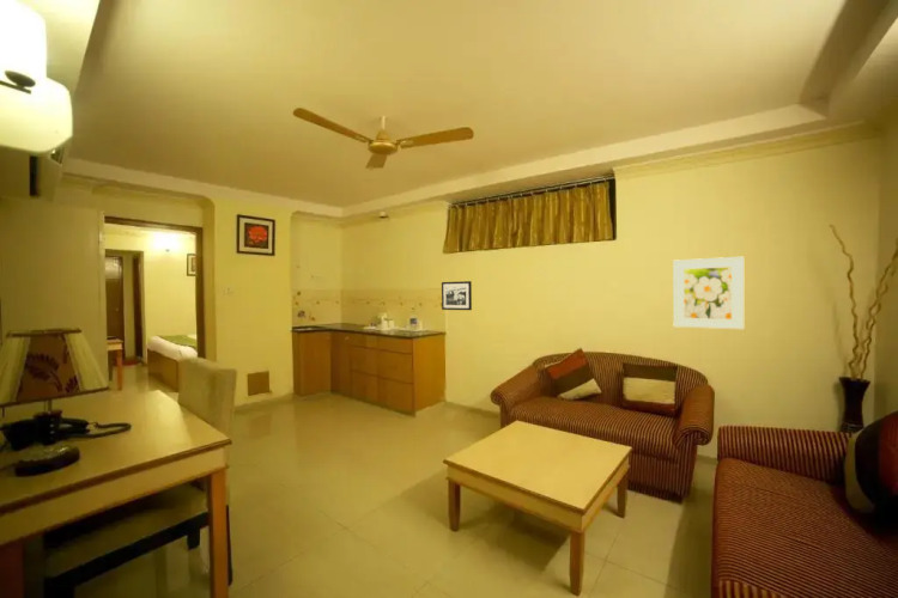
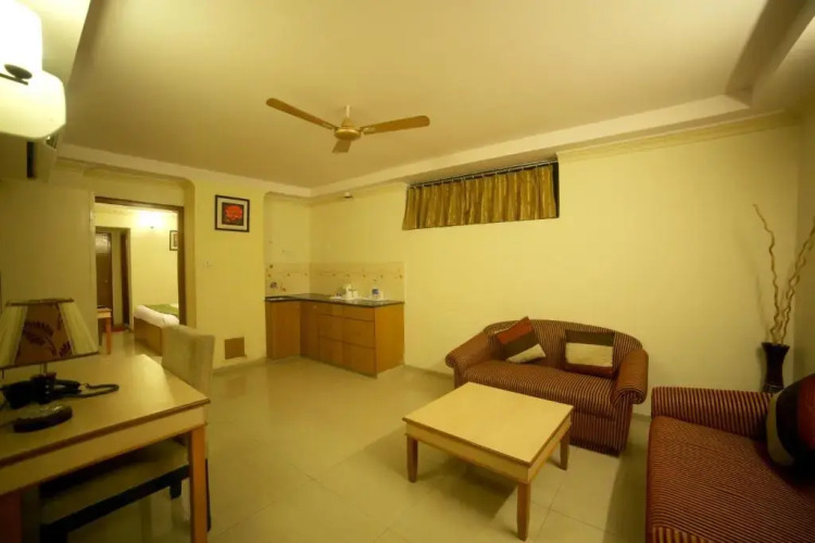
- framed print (706, 293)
- picture frame (456, 295)
